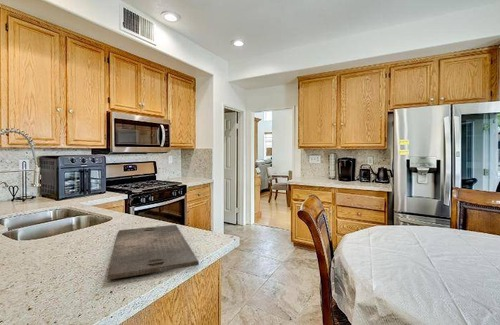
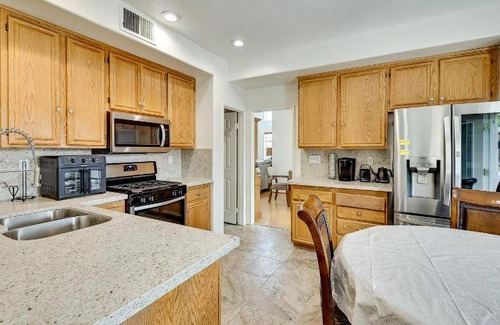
- cutting board (151, 244)
